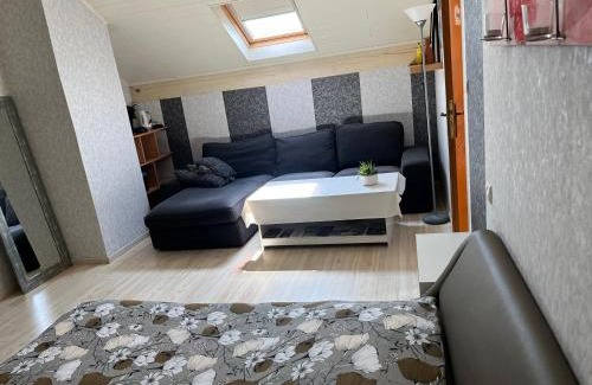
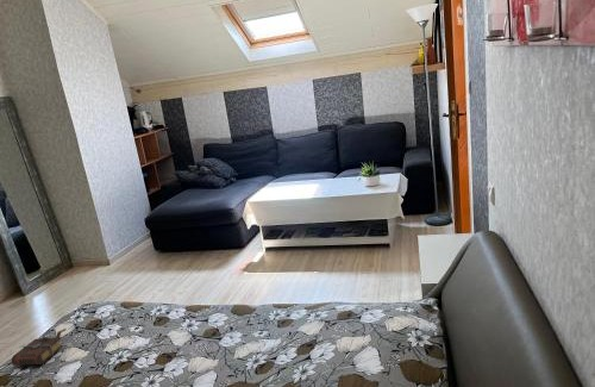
+ book (46, 343)
